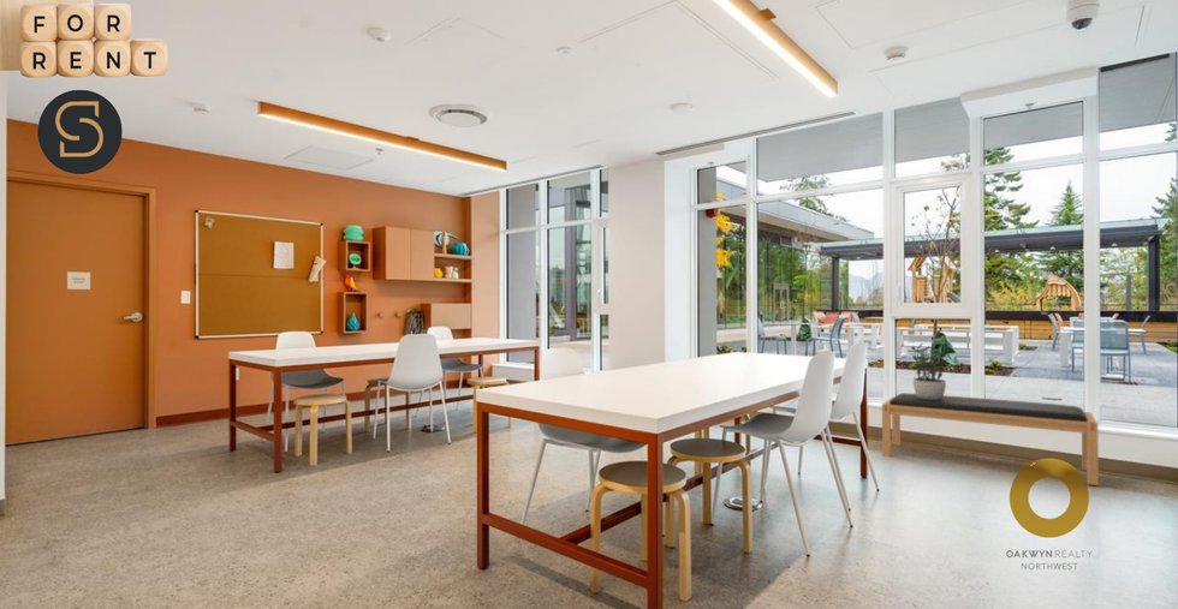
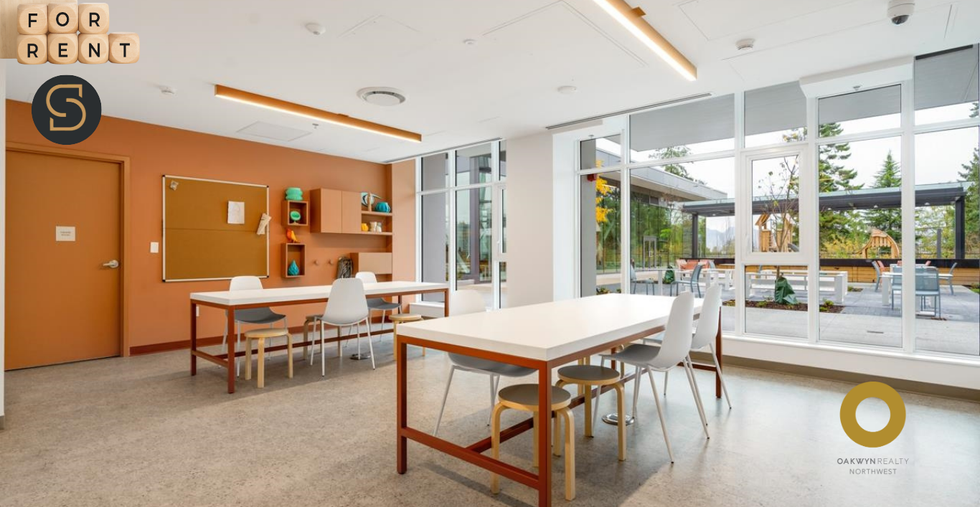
- bench (984, 423)
- potted plant (928, 370)
